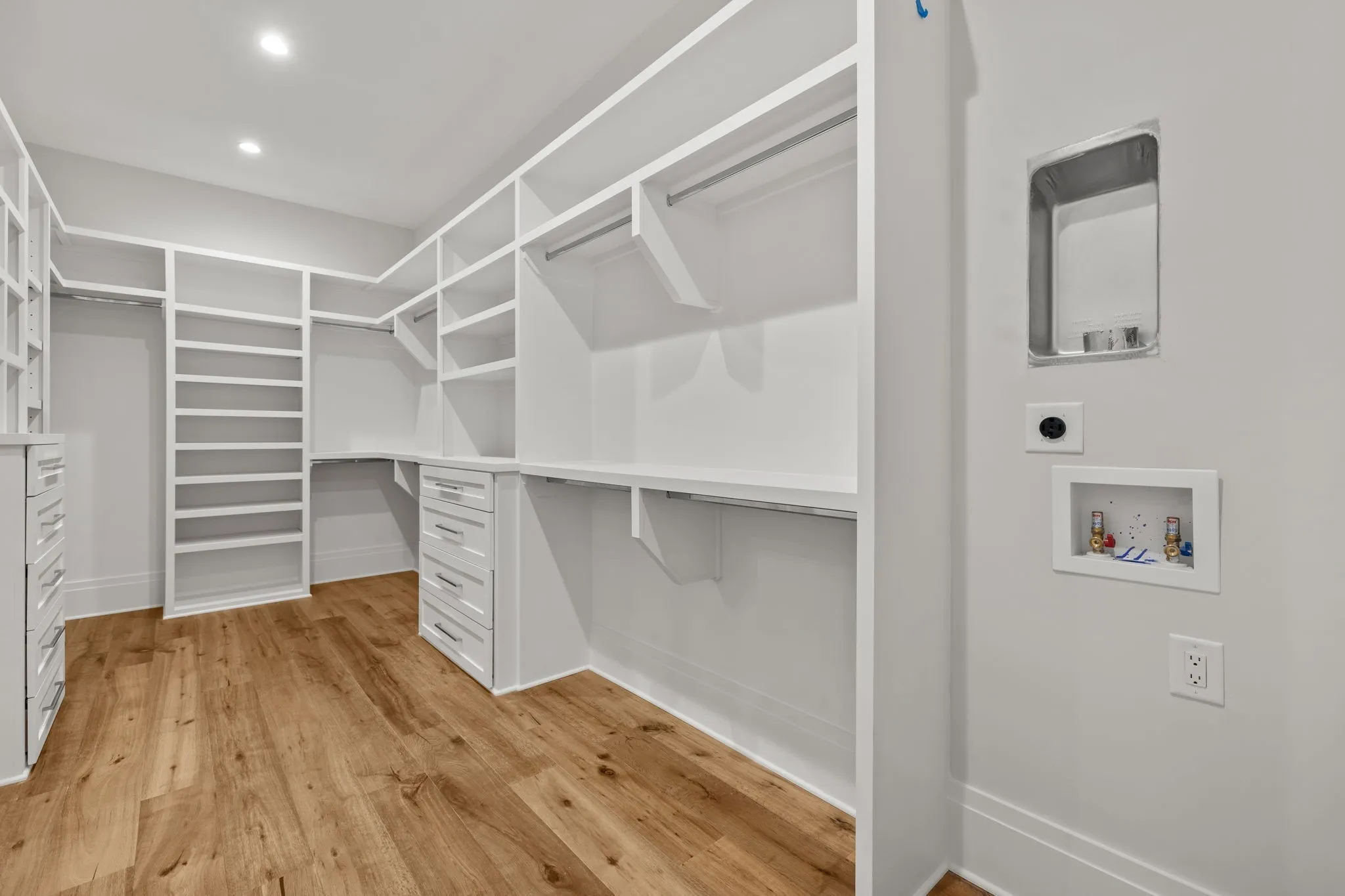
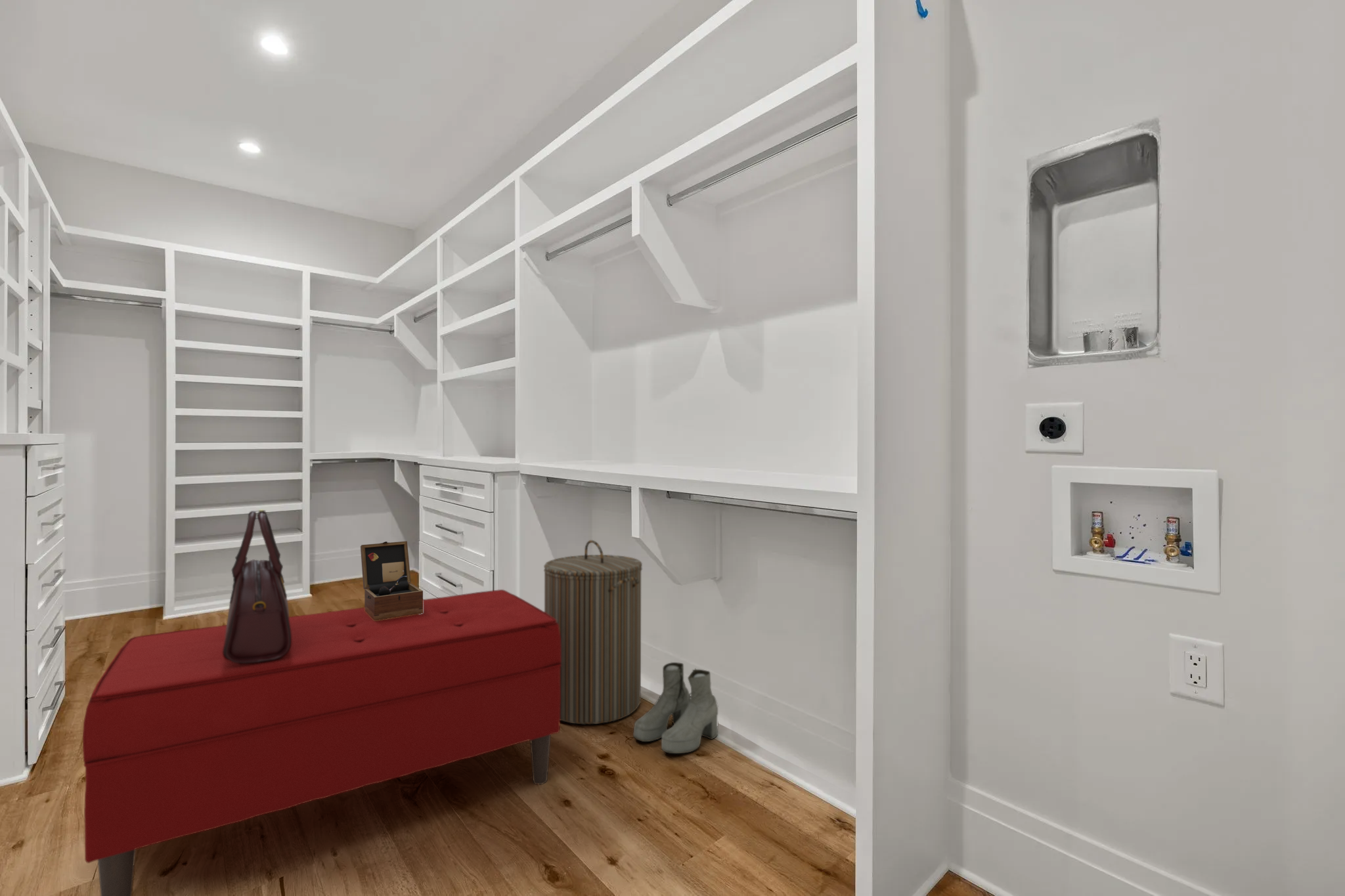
+ boots (677, 704)
+ bench (354, 714)
+ handbag (258, 577)
+ wooden box (391, 576)
+ laundry hamper (593, 622)
